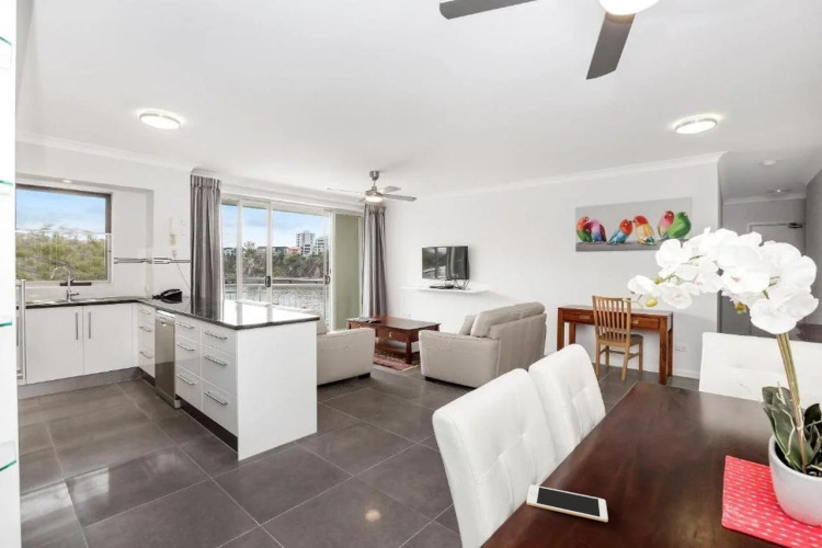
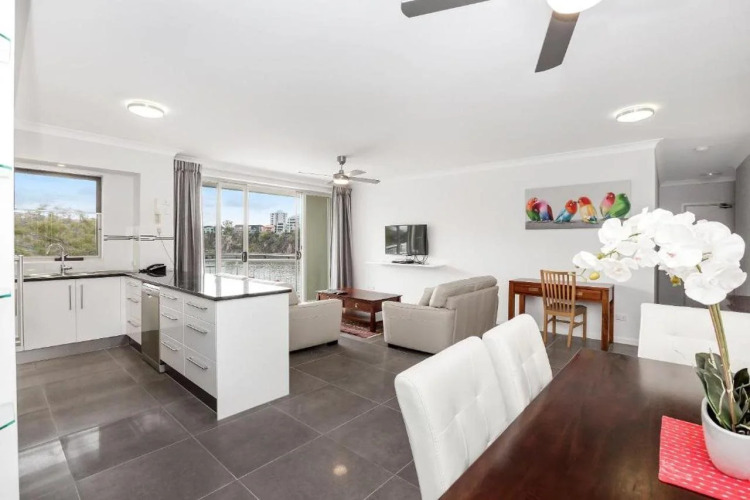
- cell phone (566, 502)
